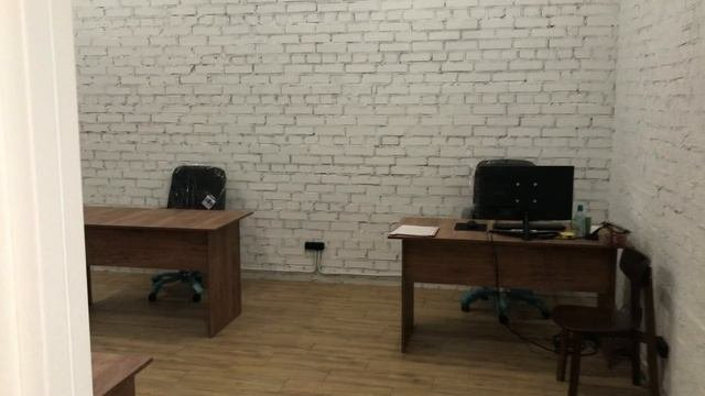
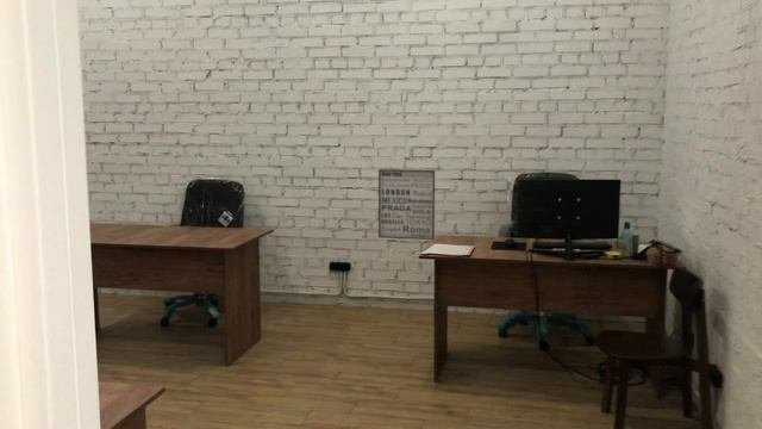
+ wall art (406, 204)
